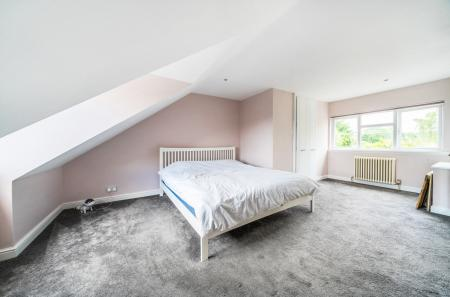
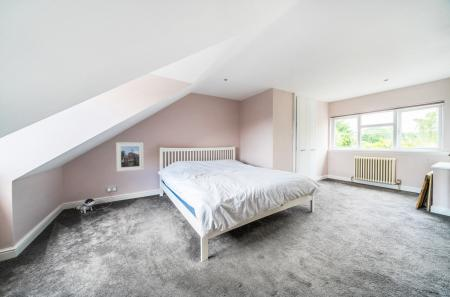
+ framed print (130, 156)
